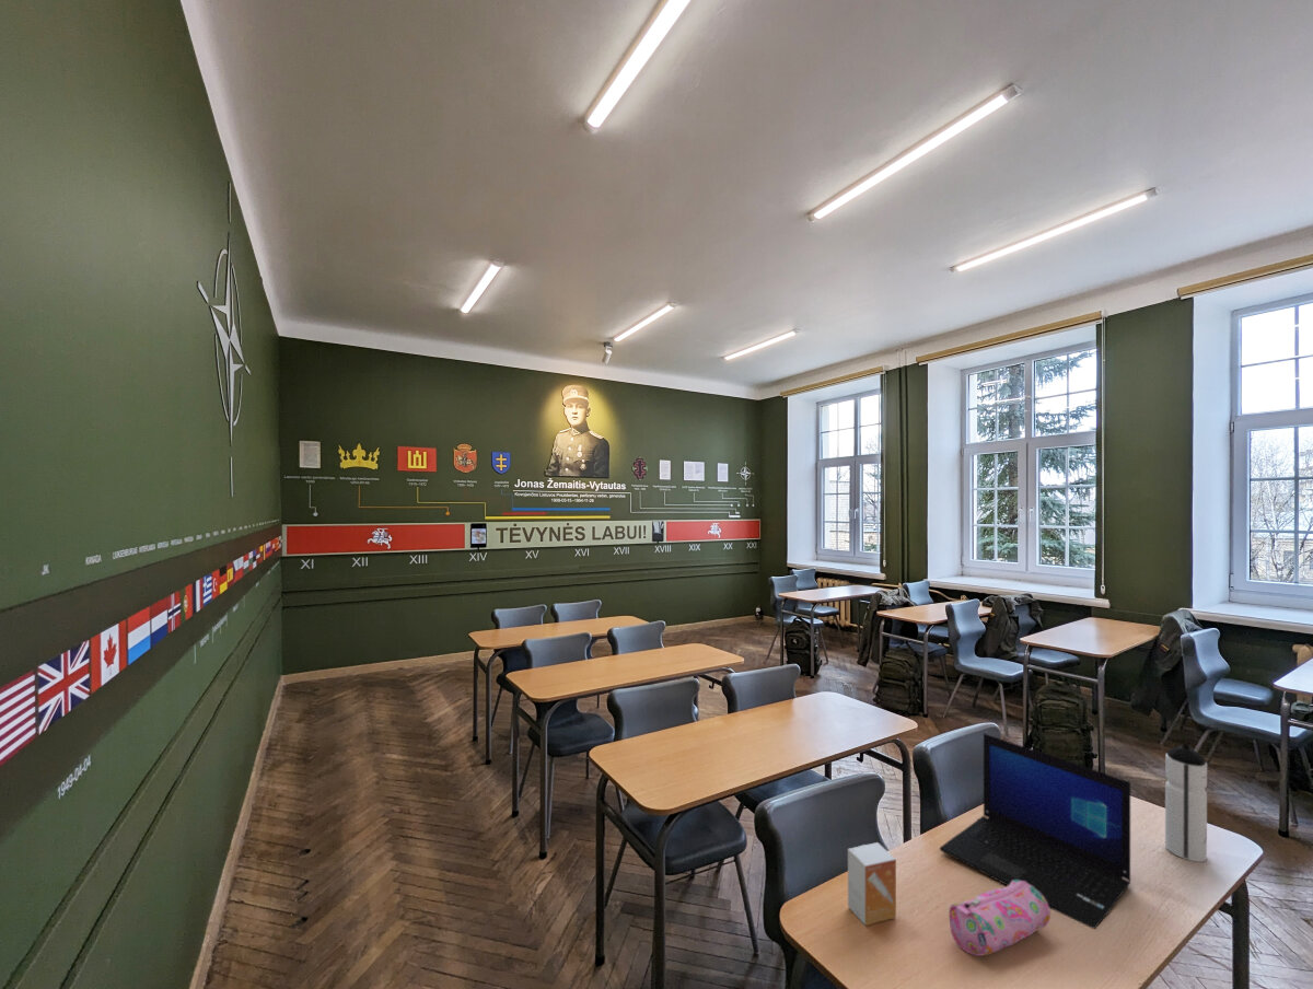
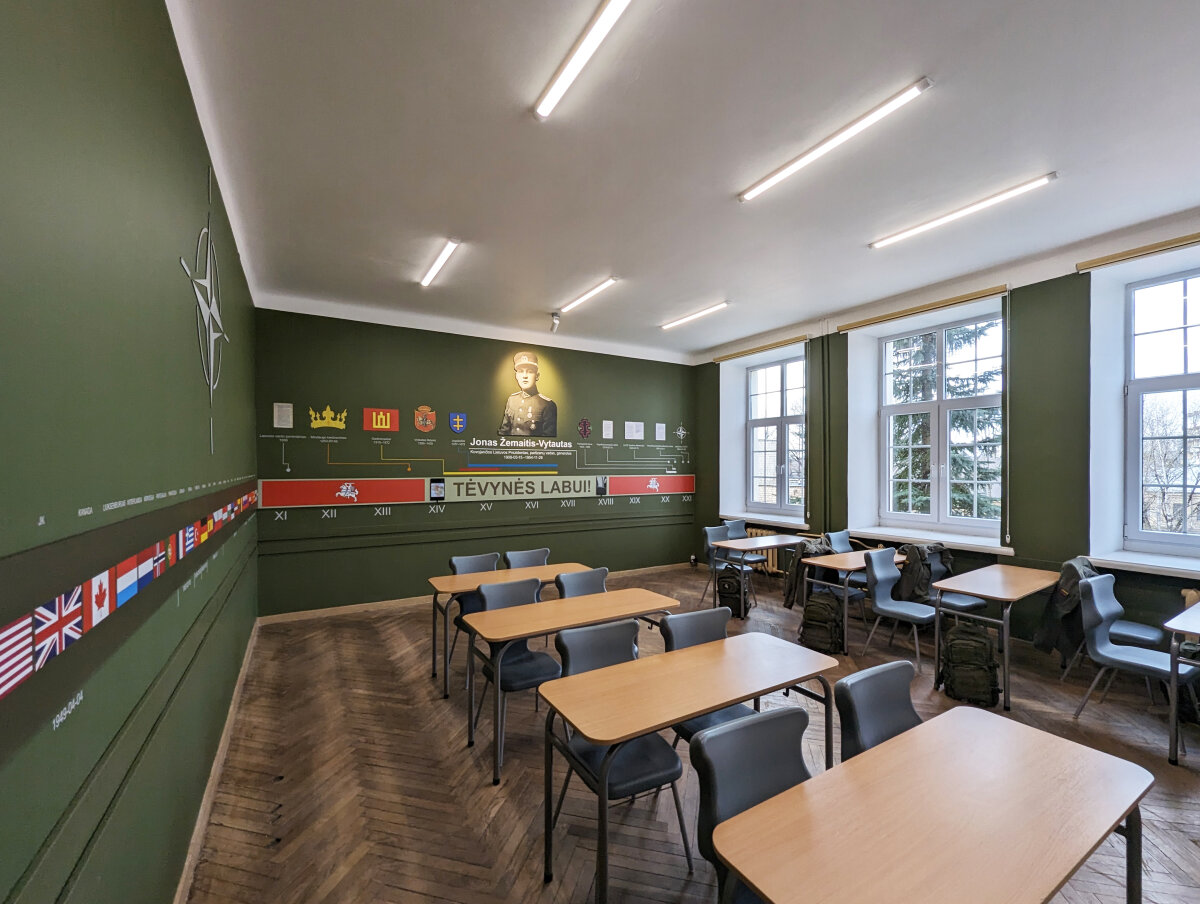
- small box (871, 882)
- pencil case (998, 915)
- laptop (1031, 817)
- water bottle (1185, 798)
